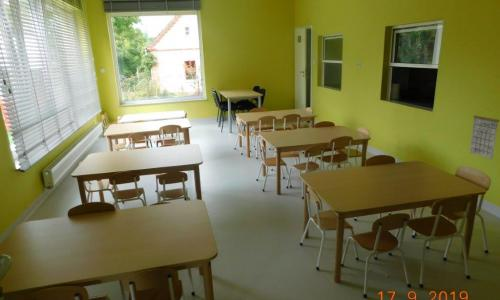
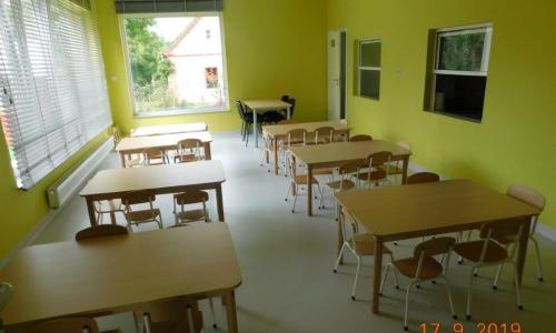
- calendar (484, 132)
